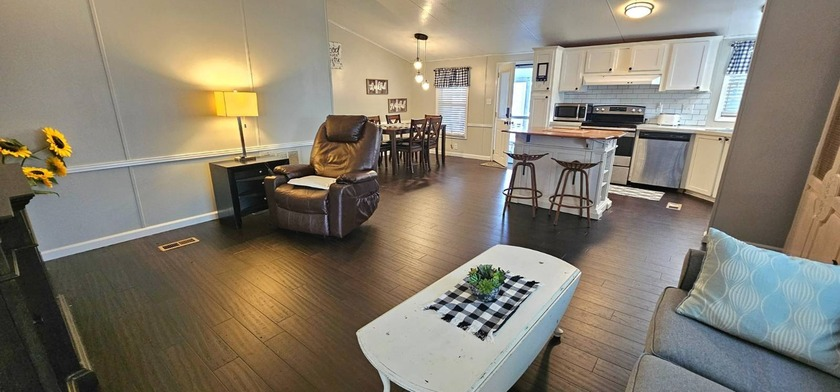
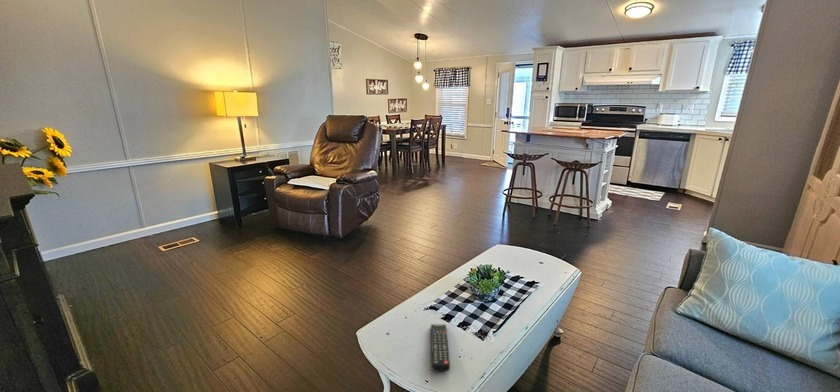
+ remote control (439, 345)
